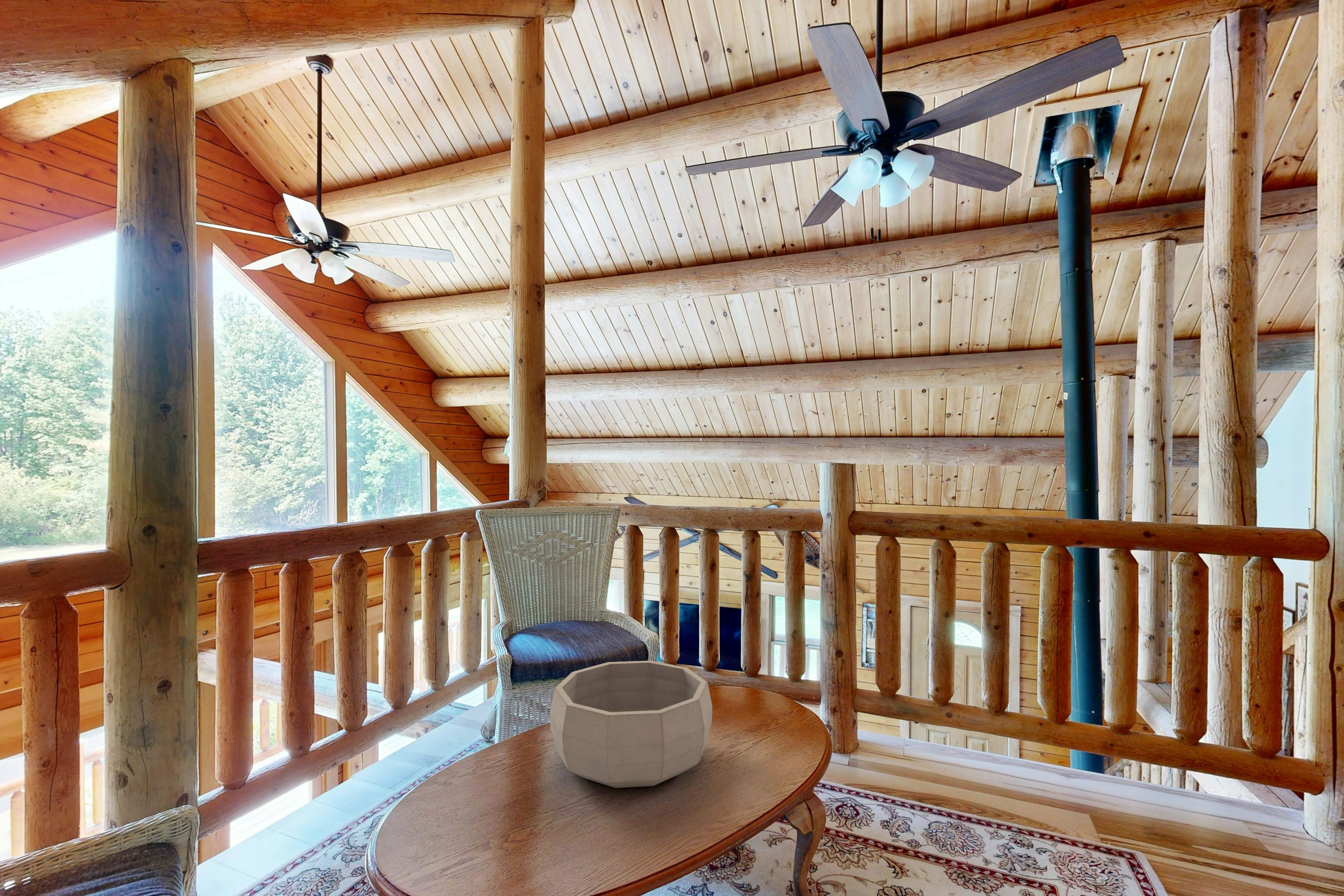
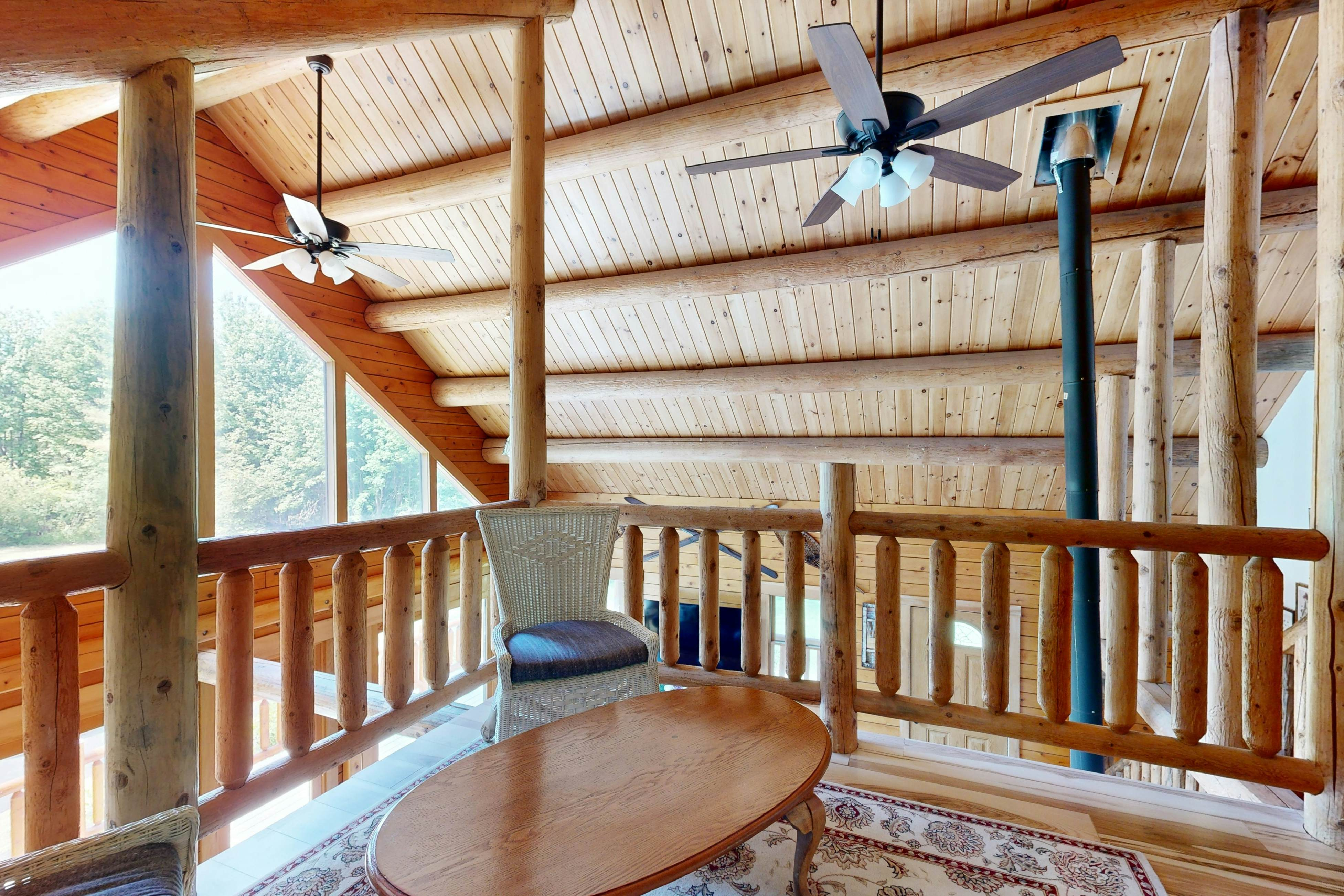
- decorative bowl (632, 722)
